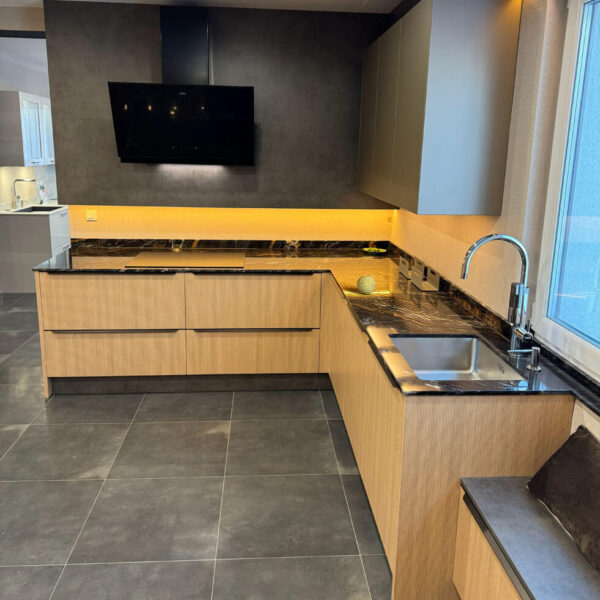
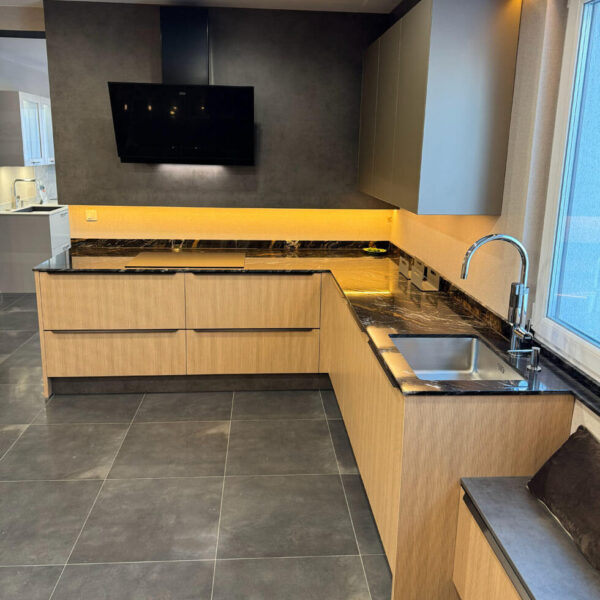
- fruit (365, 284)
